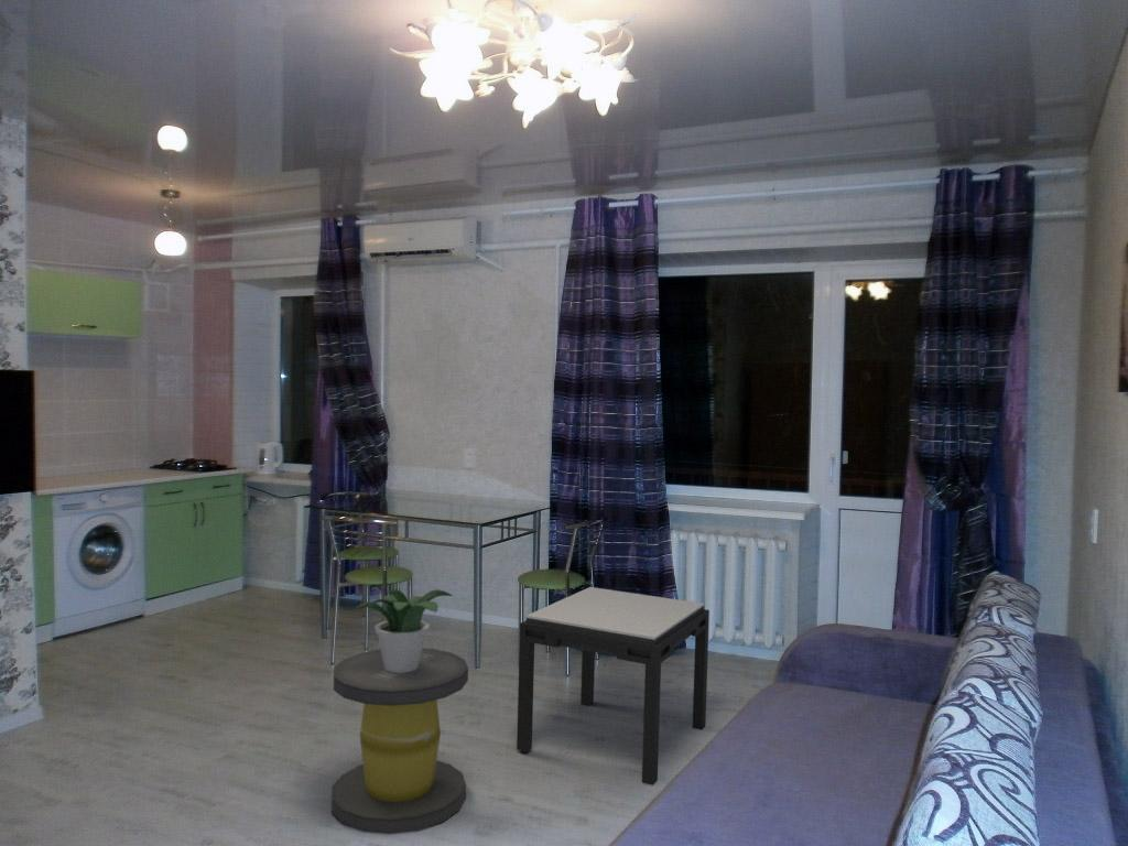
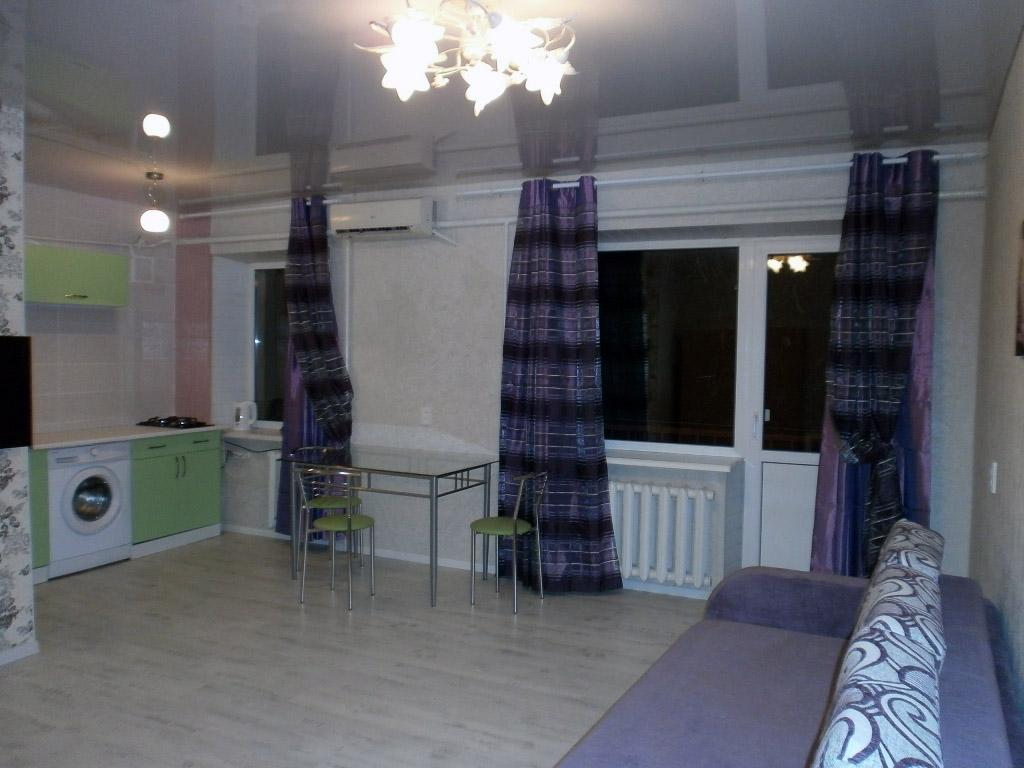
- stool (400, 733)
- side table (619, 659)
- potted plant (408, 630)
